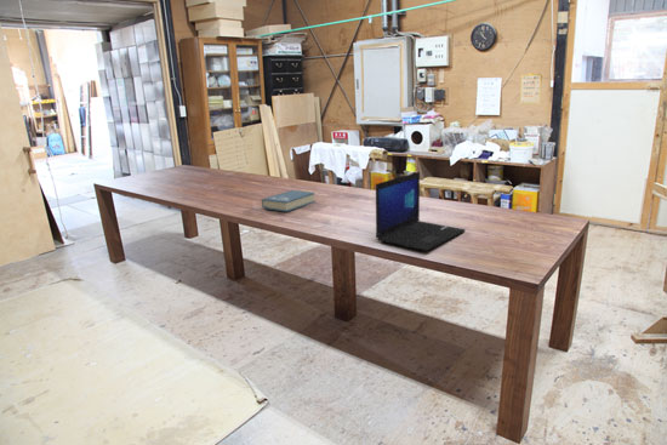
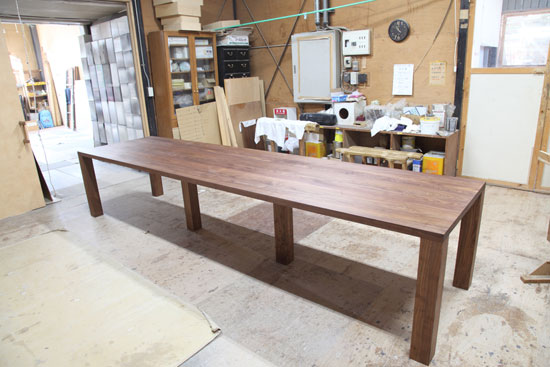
- laptop (418, 209)
- book (289, 200)
